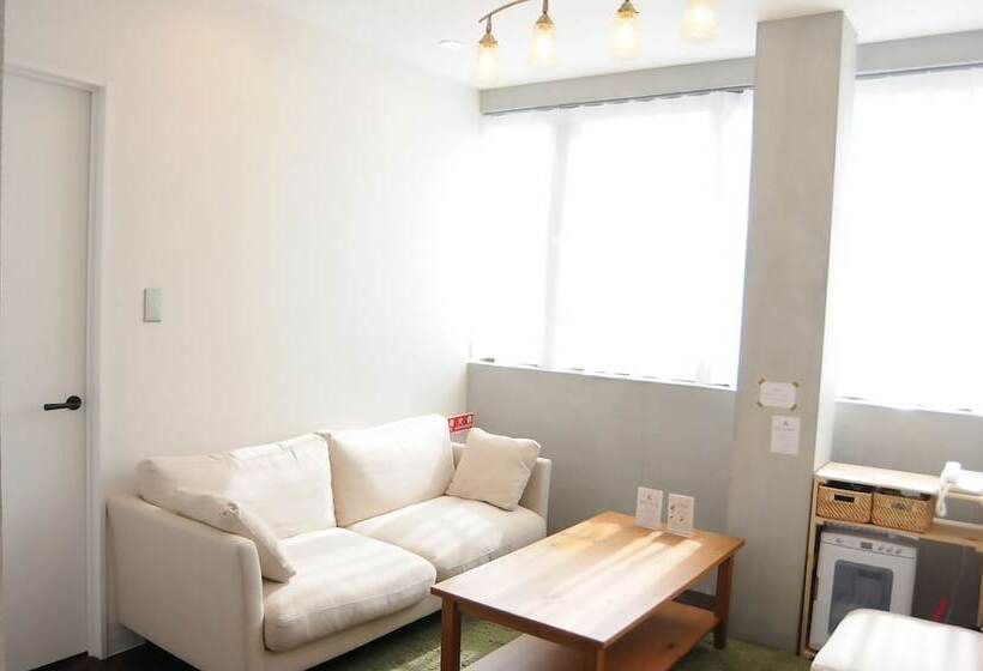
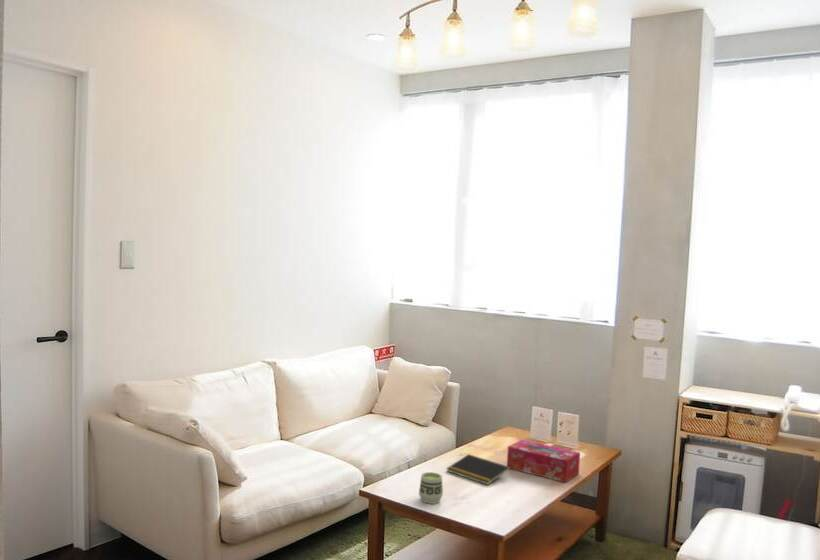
+ cup (431, 488)
+ tissue box (543, 460)
+ notepad (477, 468)
